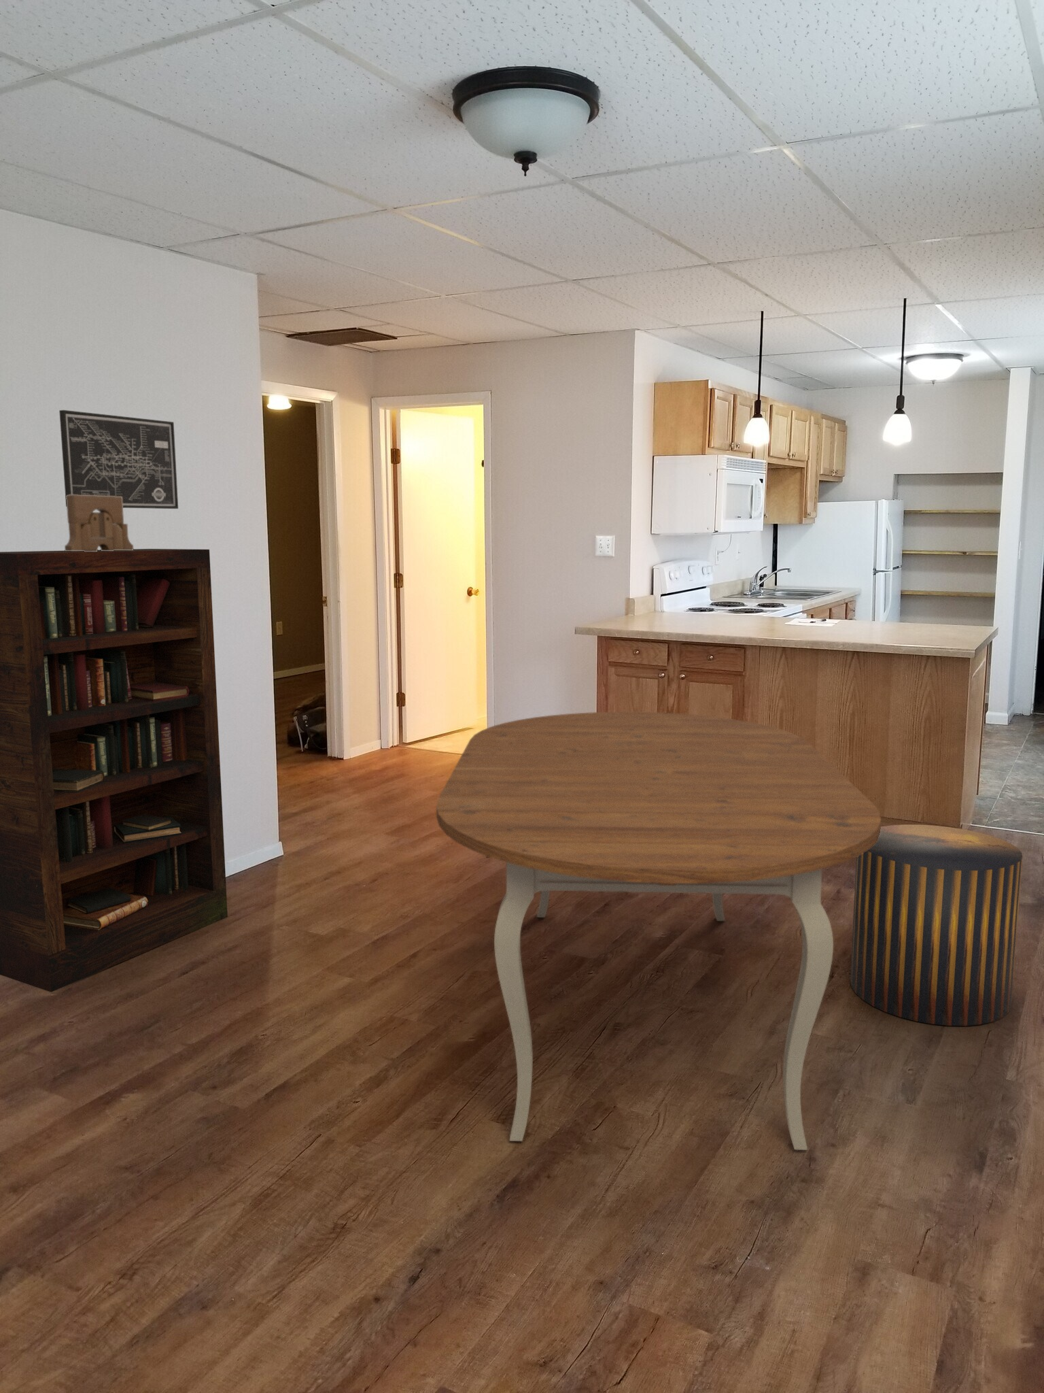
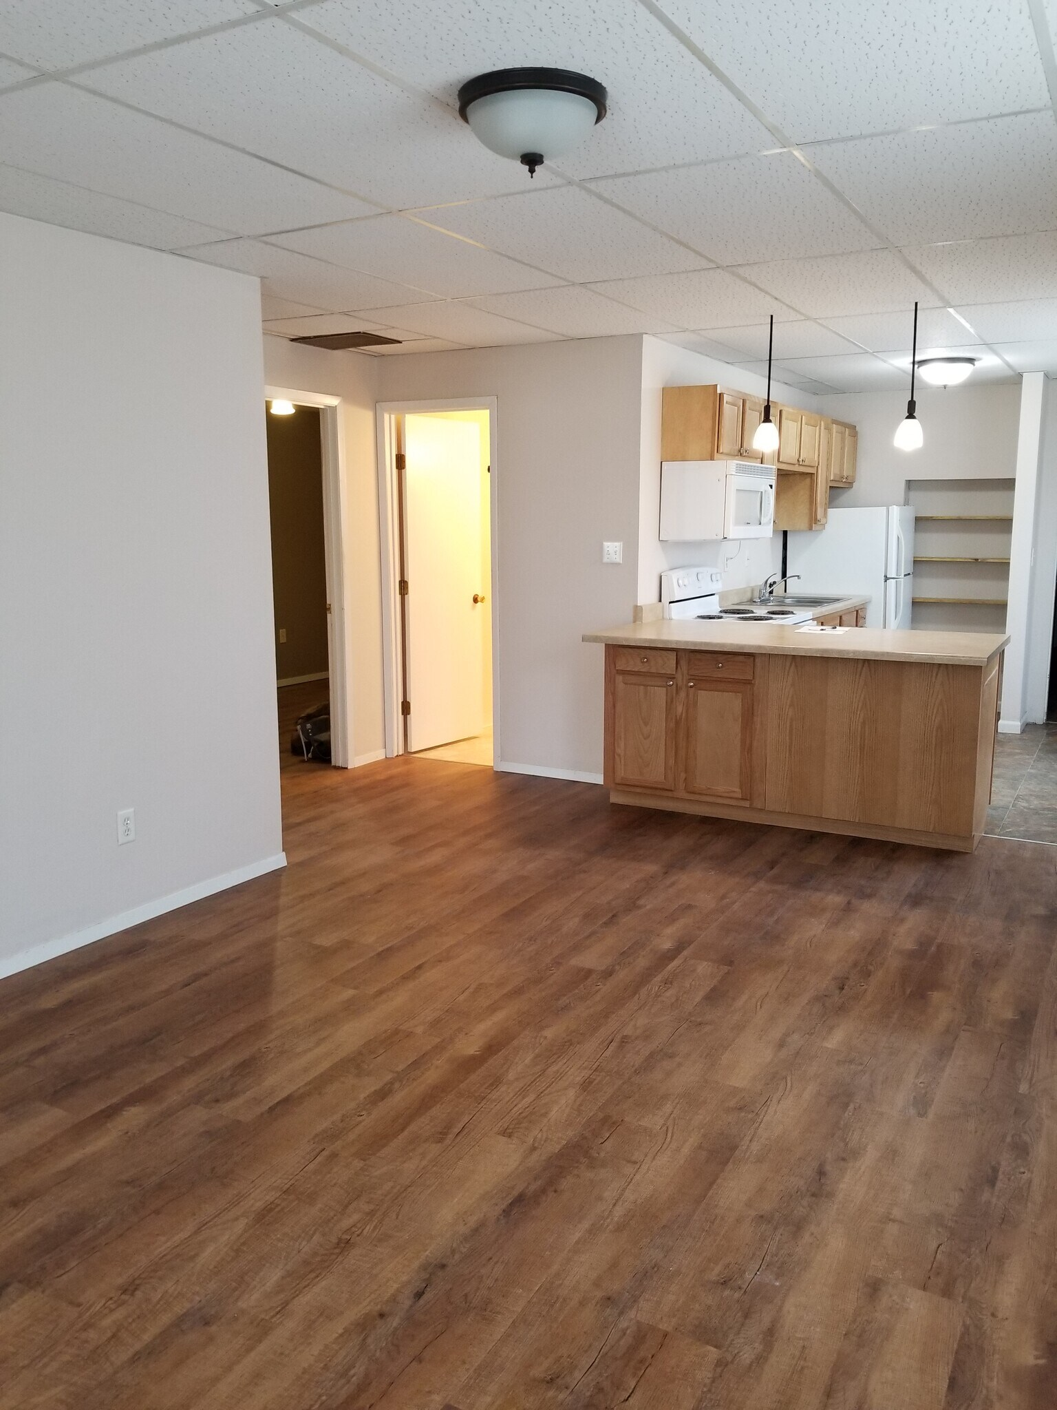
- dining table (643, 888)
- bookend (98, 522)
- wall art (122, 462)
- bookcase (104, 752)
- stool (933, 919)
